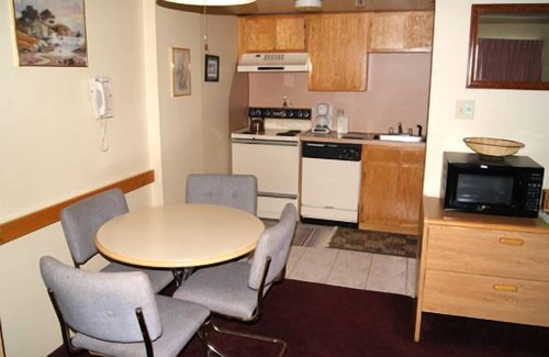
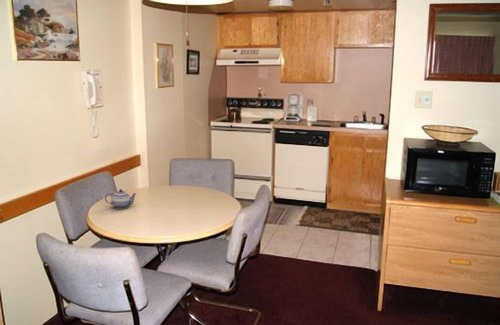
+ teapot (121, 198)
